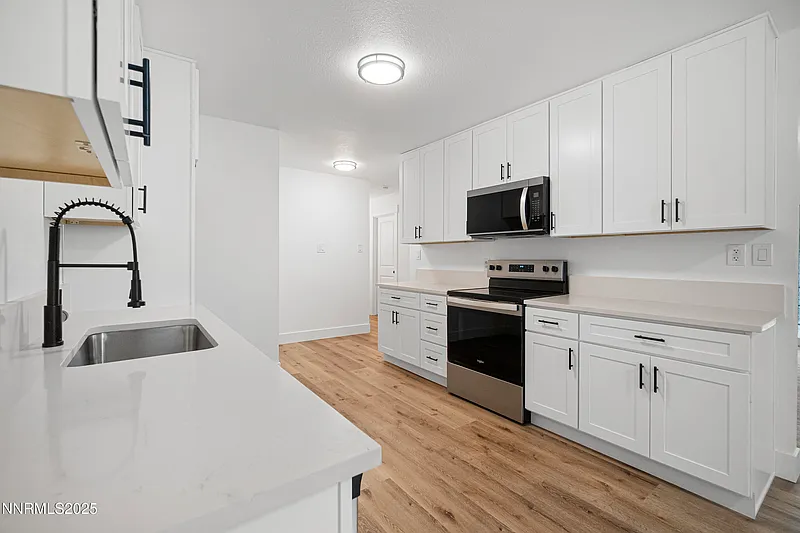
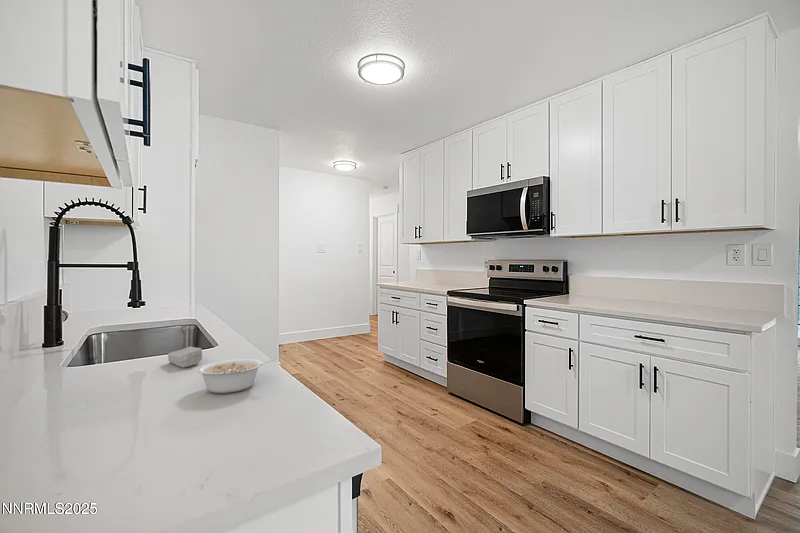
+ legume (233, 373)
+ soap bar (185, 355)
